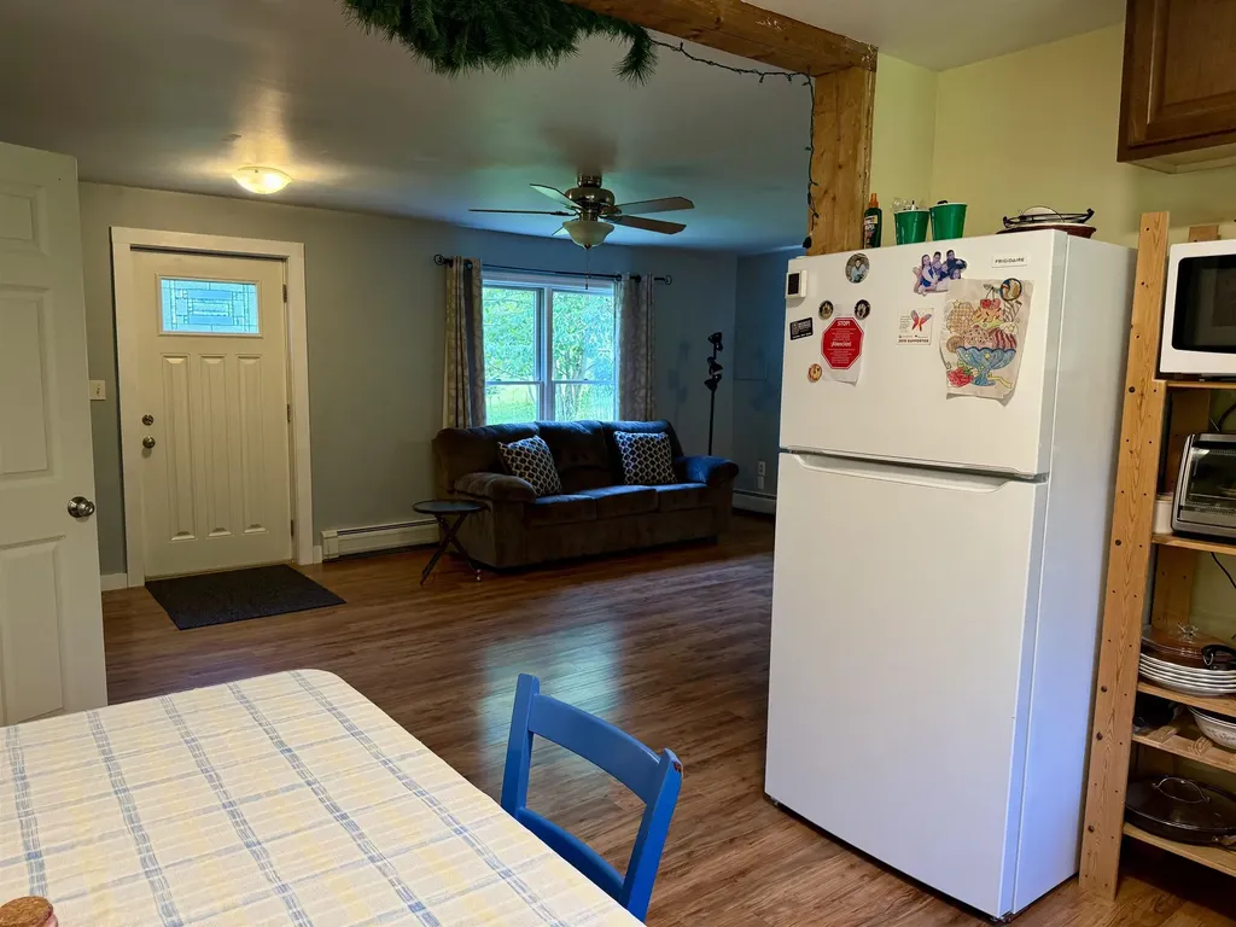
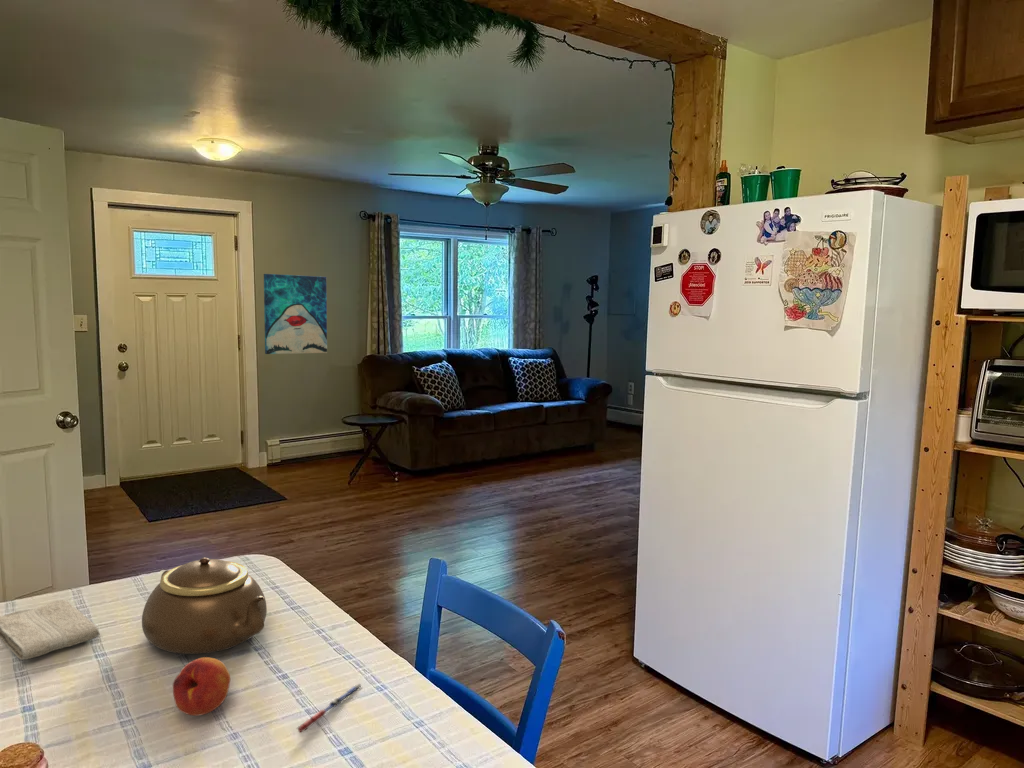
+ fruit (201, 685)
+ wall art (296, 314)
+ pen (331, 705)
+ teapot (209, 596)
+ washcloth (45, 626)
